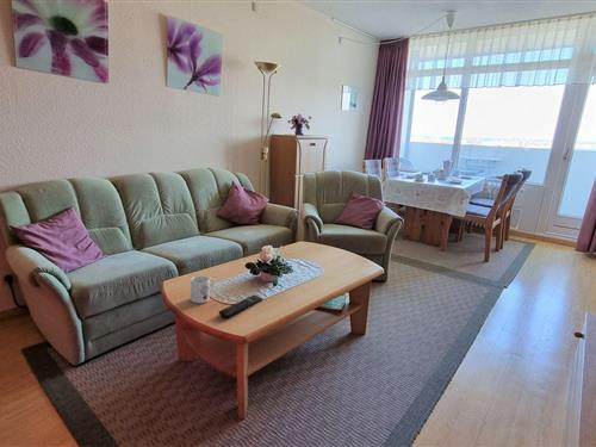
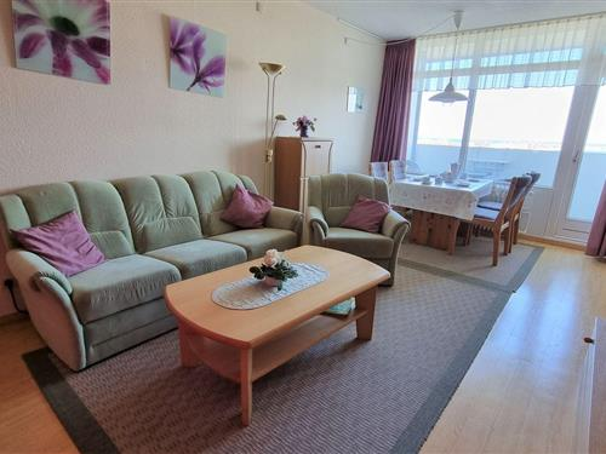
- remote control (241, 305)
- mug (203, 287)
